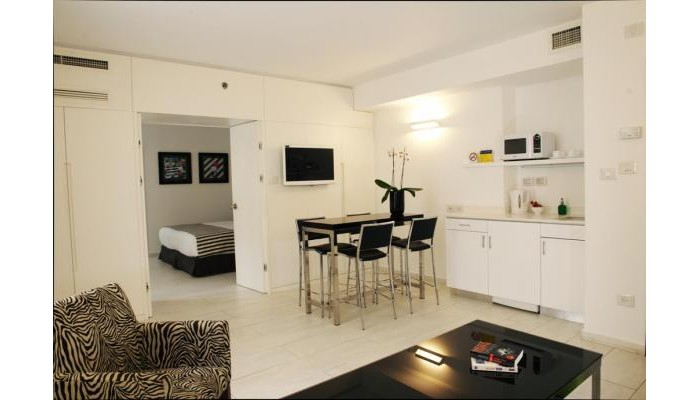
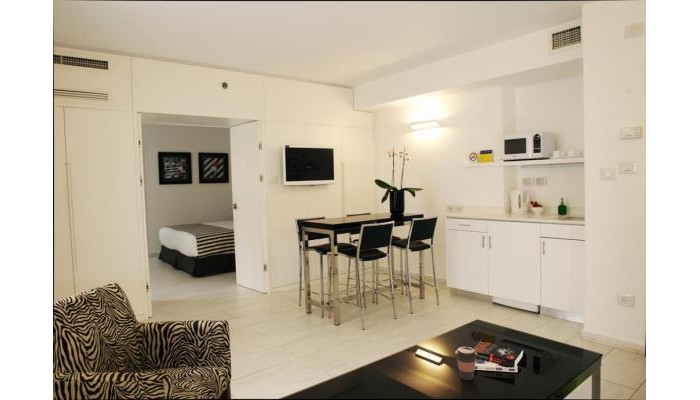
+ coffee cup (466, 363)
